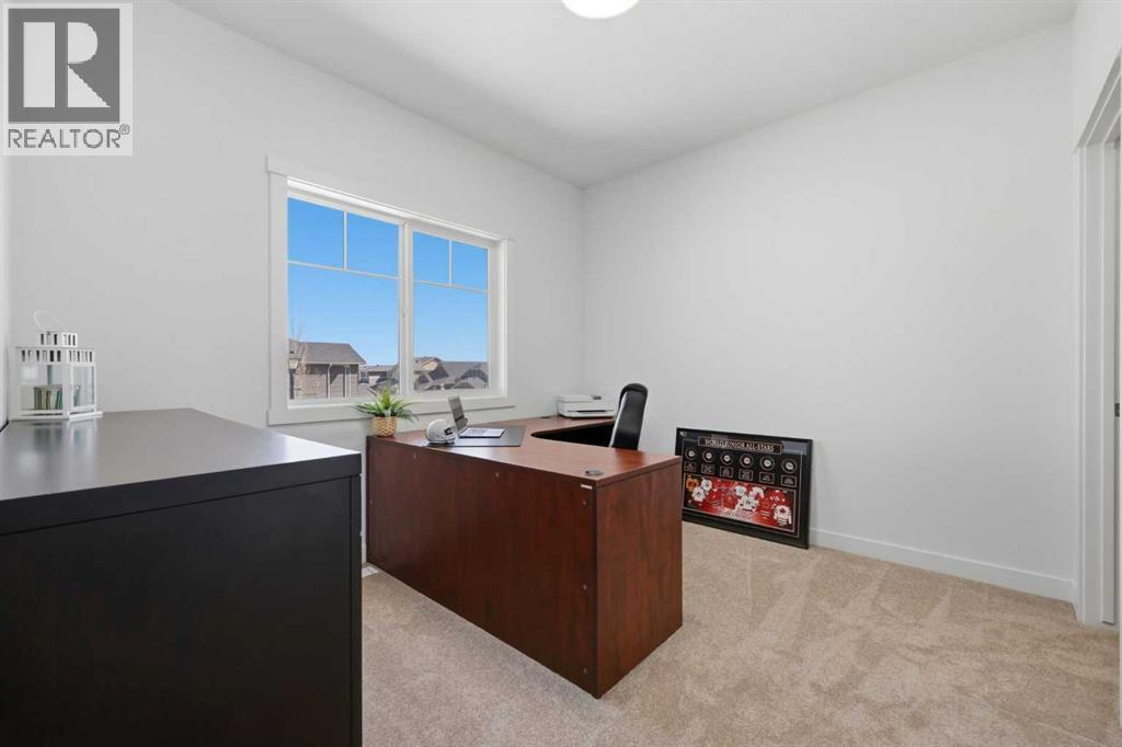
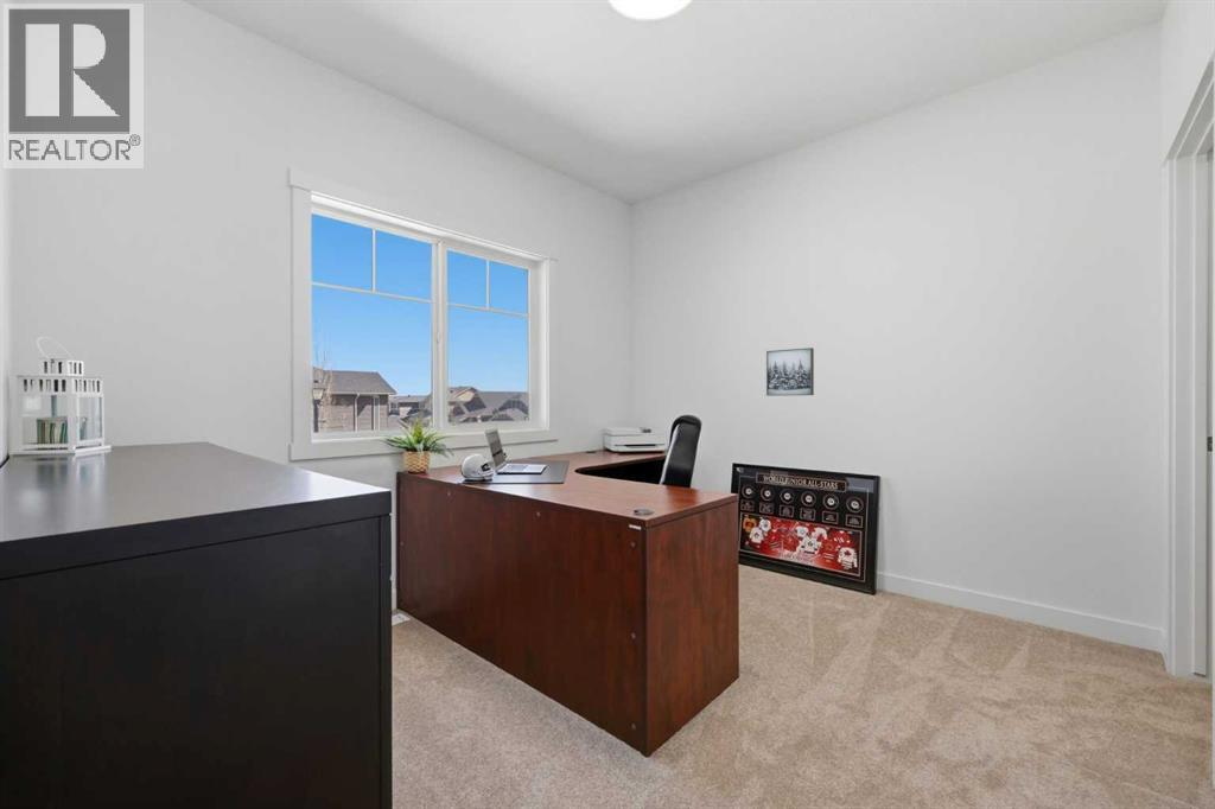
+ wall art (789, 372)
